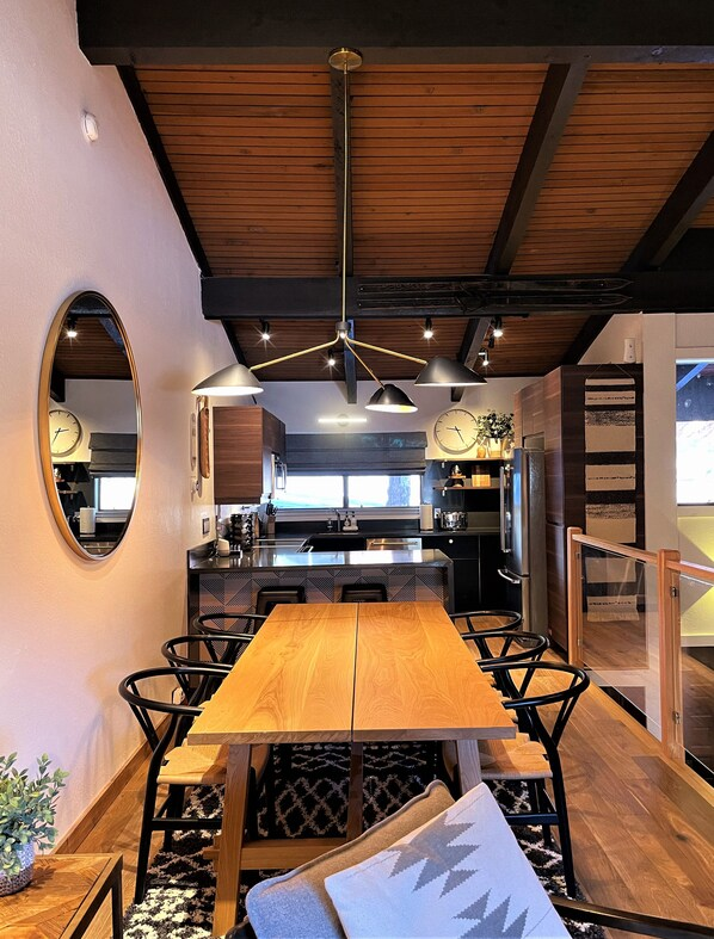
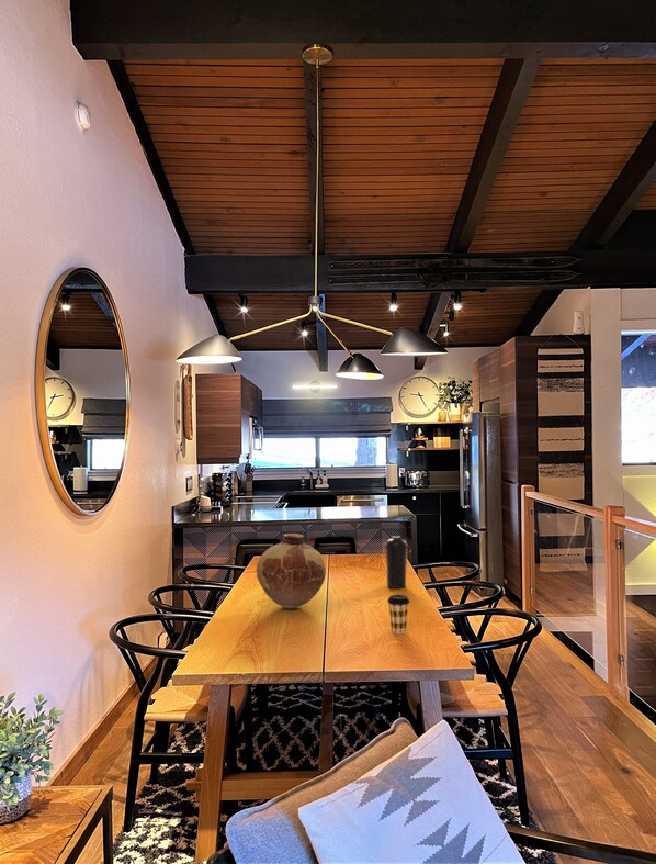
+ coffee cup (398, 614)
+ vase (291, 571)
+ water bottle (396, 561)
